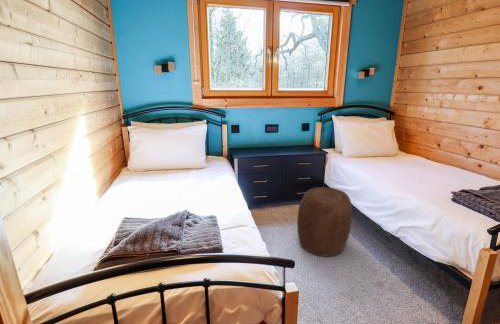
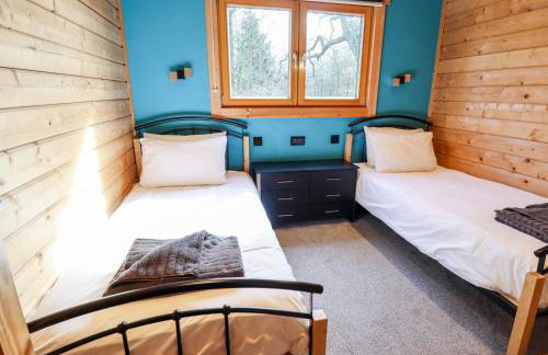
- stool (323, 219)
